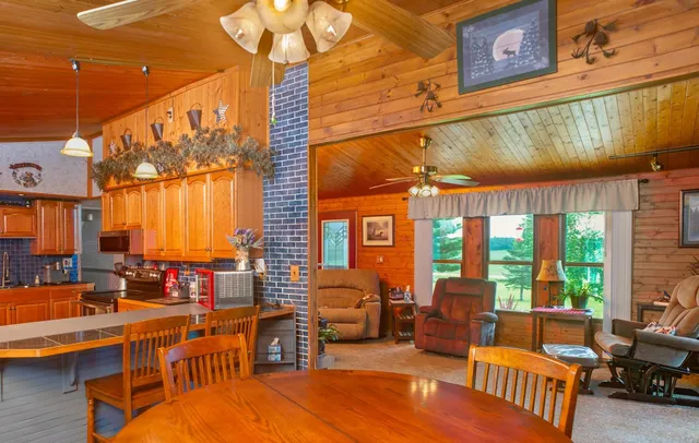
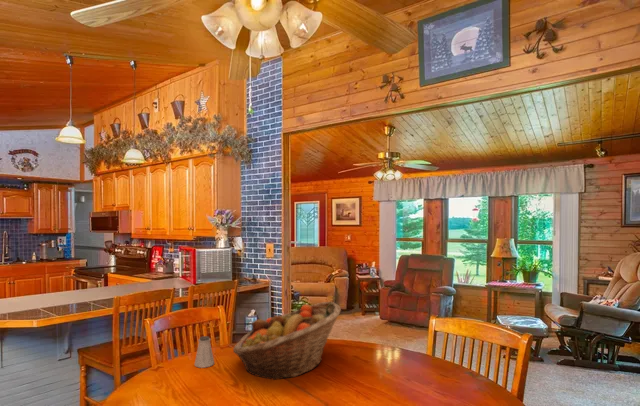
+ fruit basket (289, 335)
+ saltshaker (204, 350)
